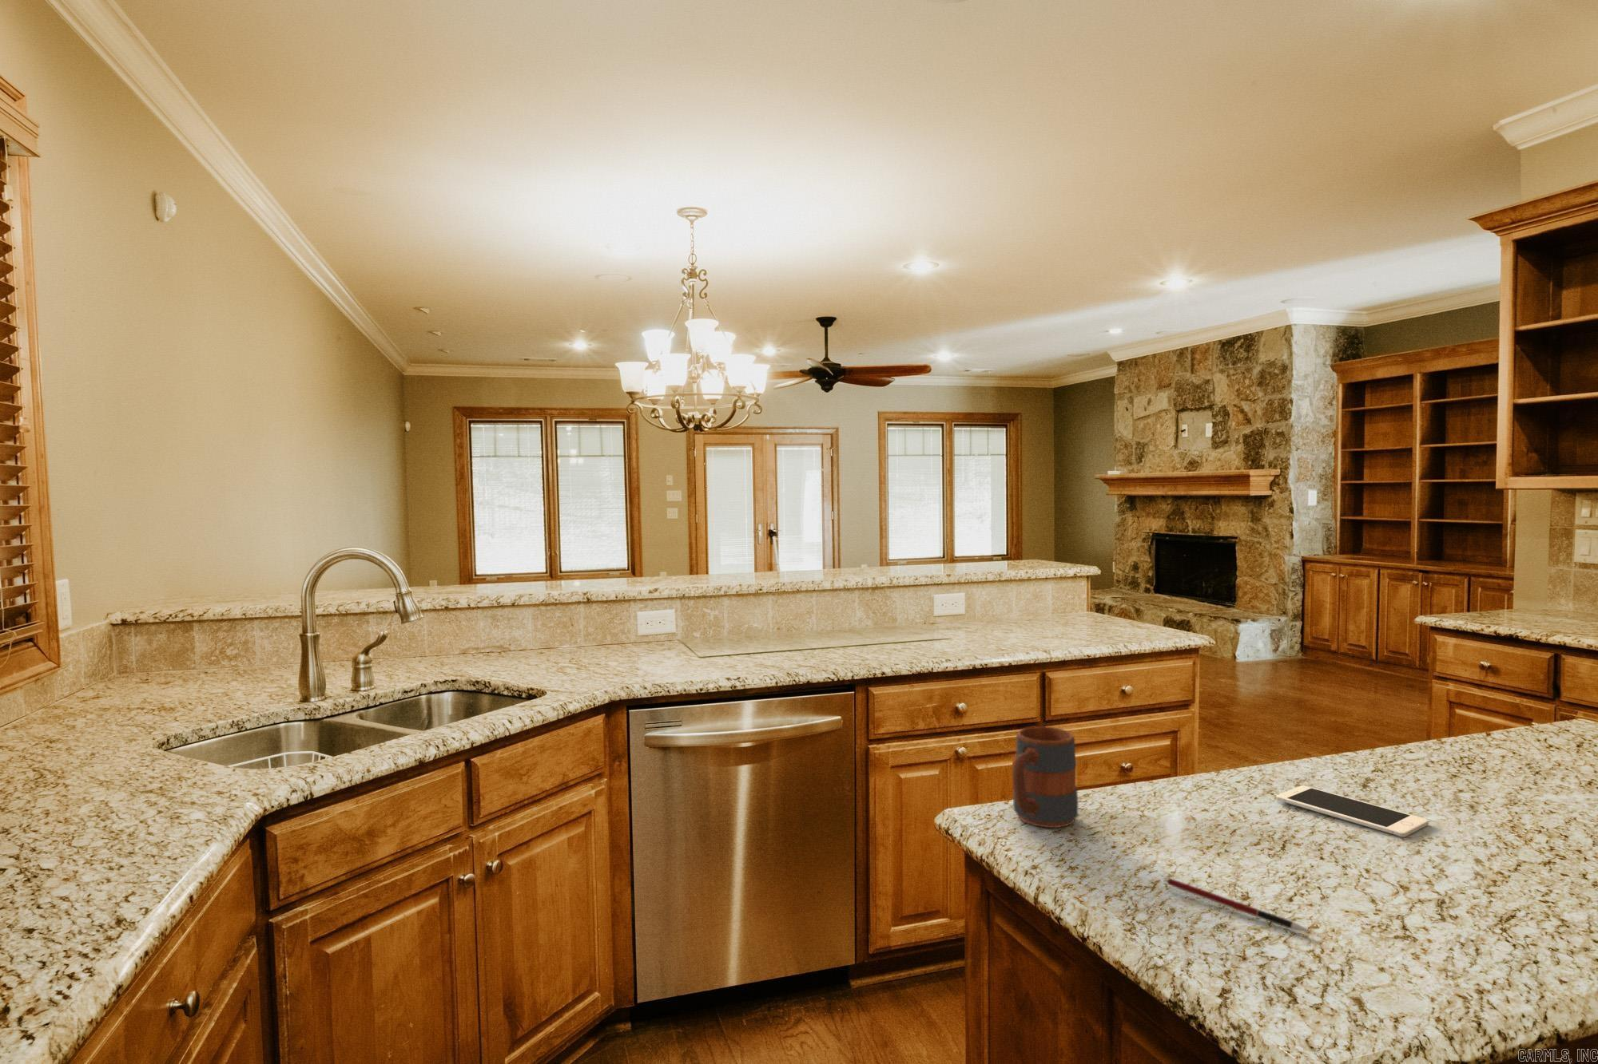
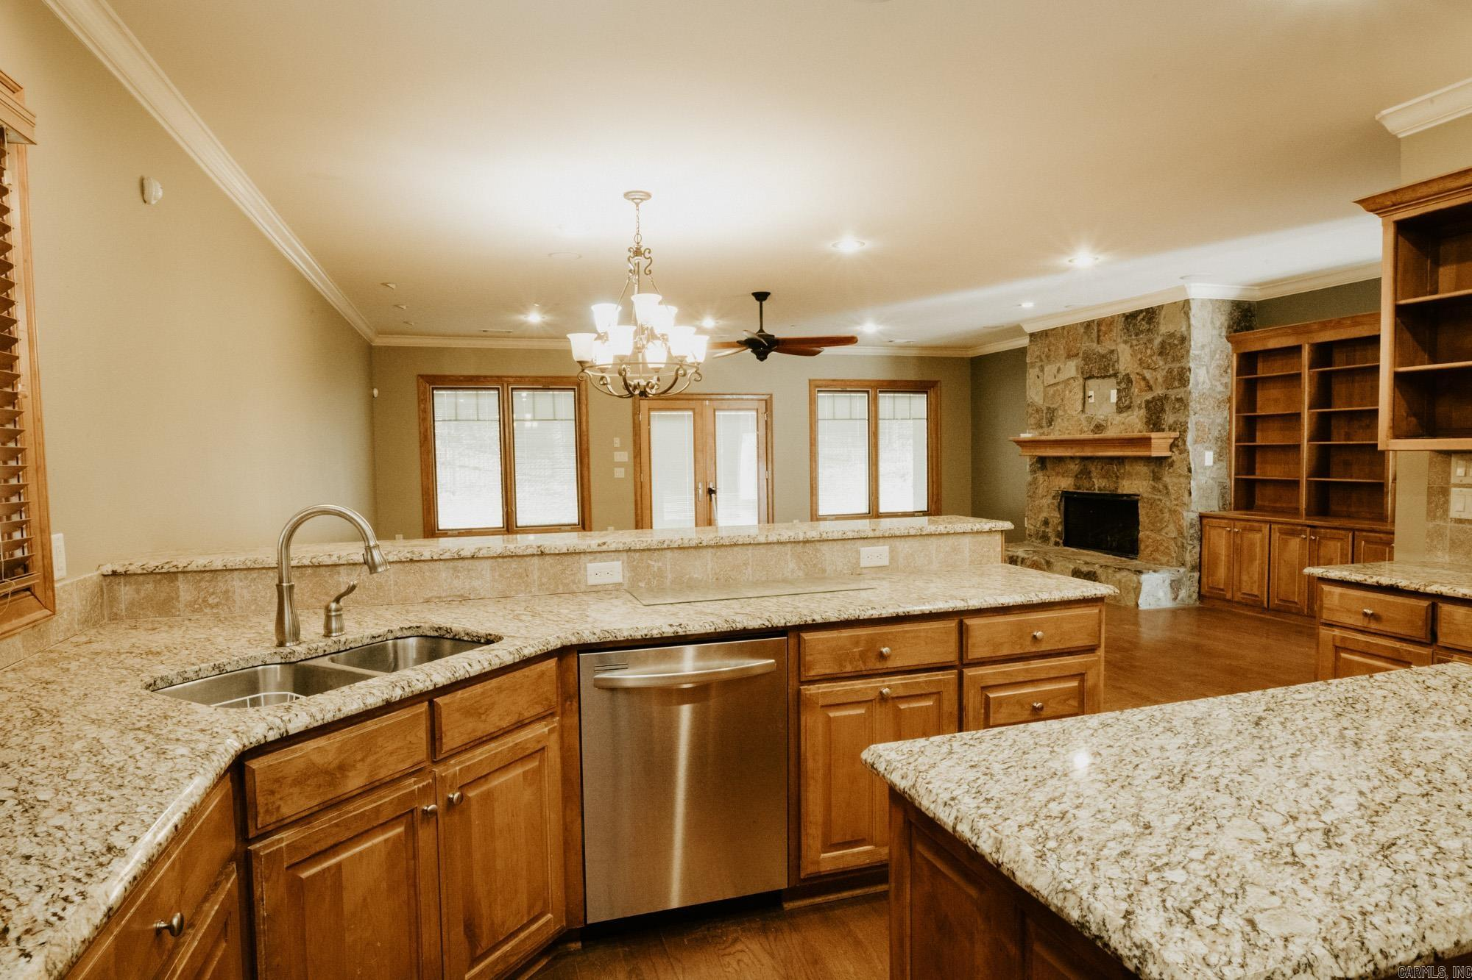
- mug (1038, 778)
- pen (1233, 904)
- cell phone (1348, 810)
